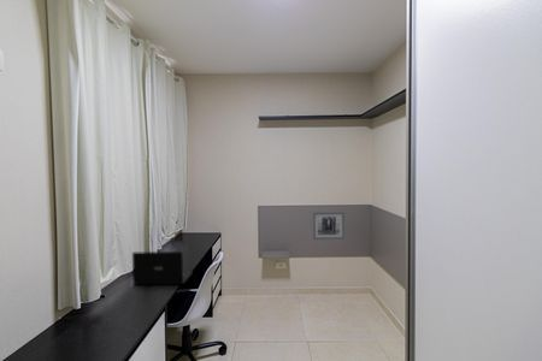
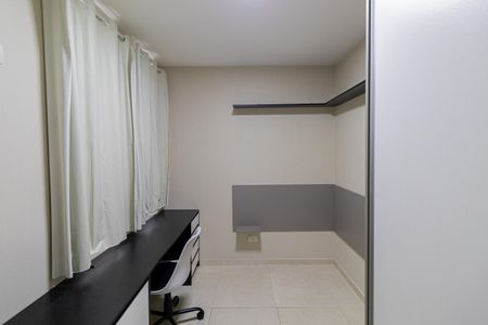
- laptop (164, 262)
- wall art (328, 225)
